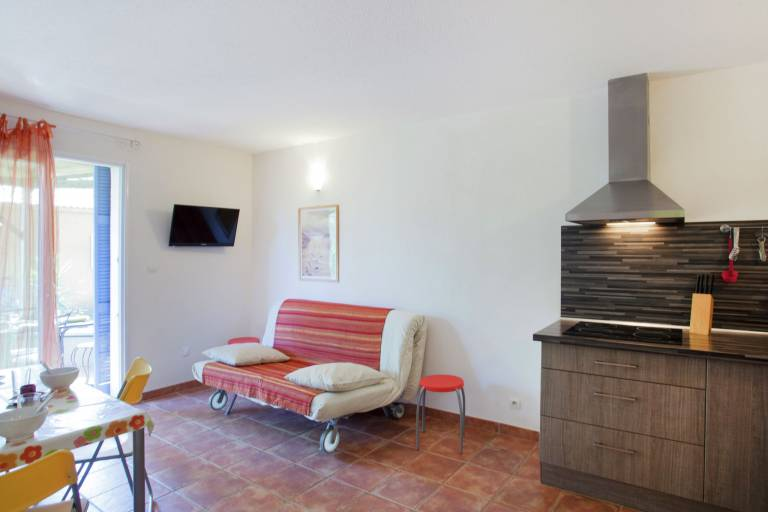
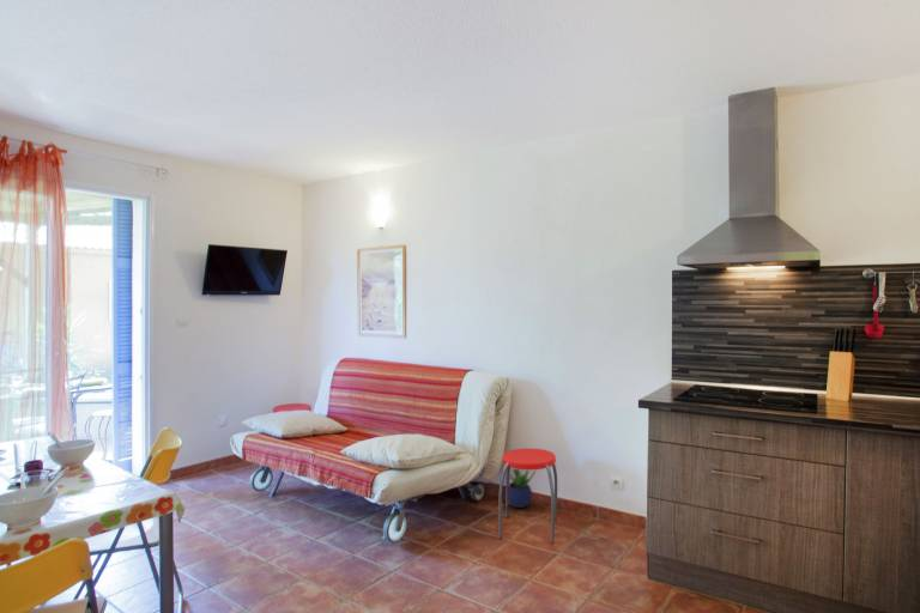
+ potted plant (521, 482)
